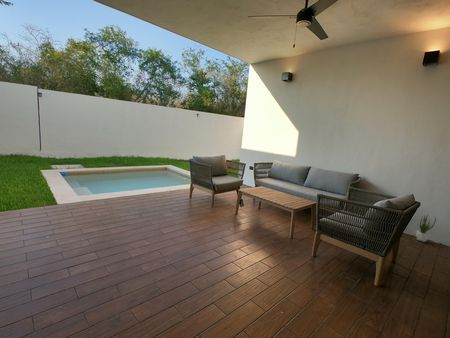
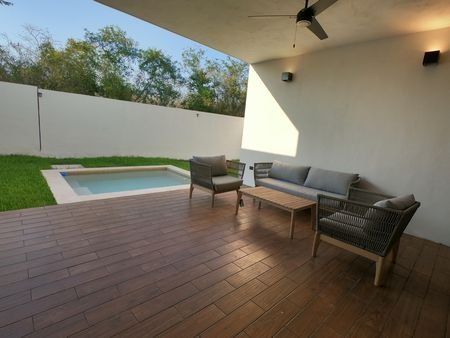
- potted plant (425, 228)
